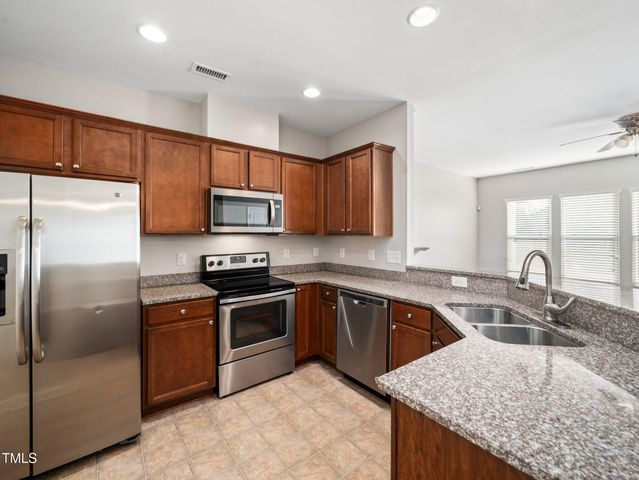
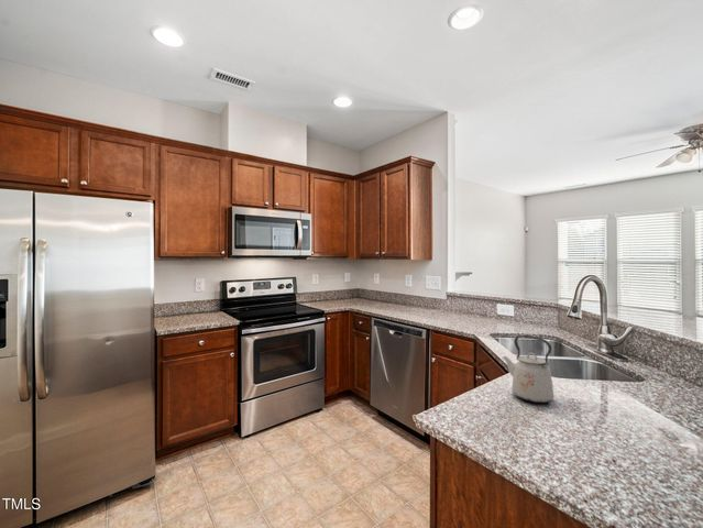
+ kettle (525, 365)
